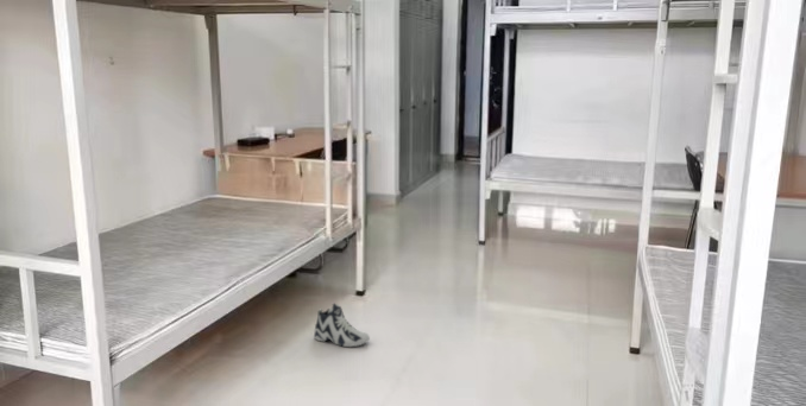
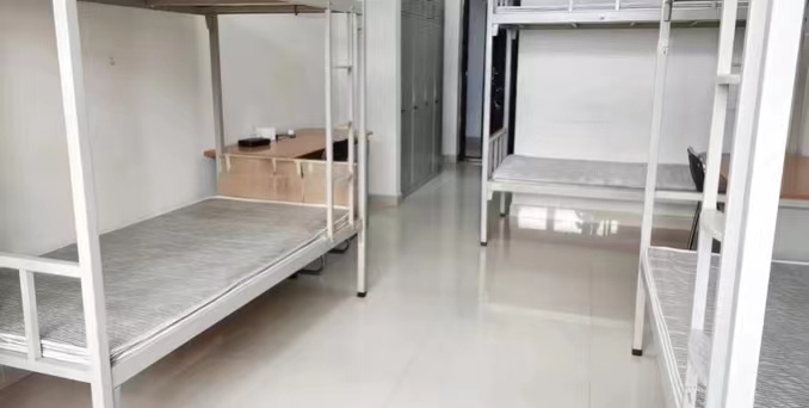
- sneaker (341, 323)
